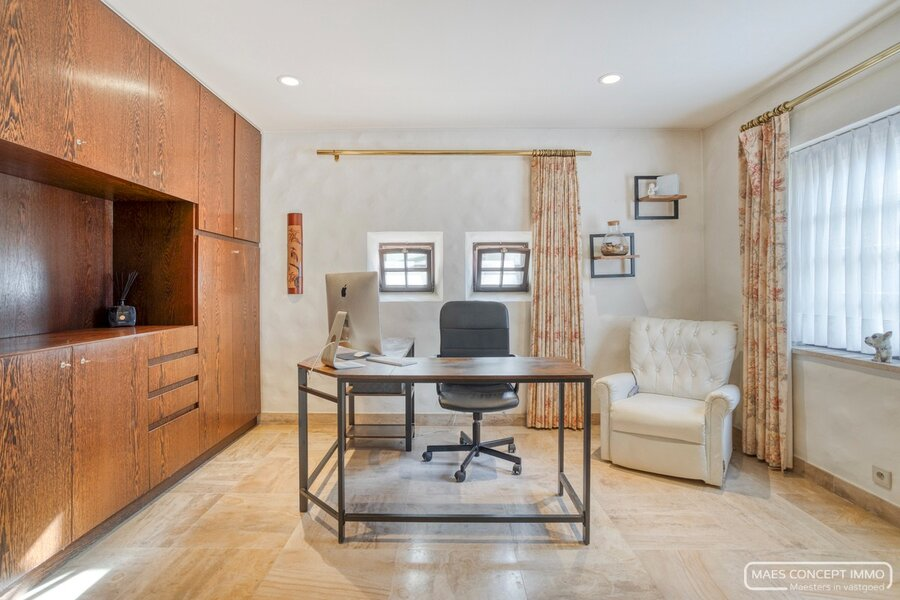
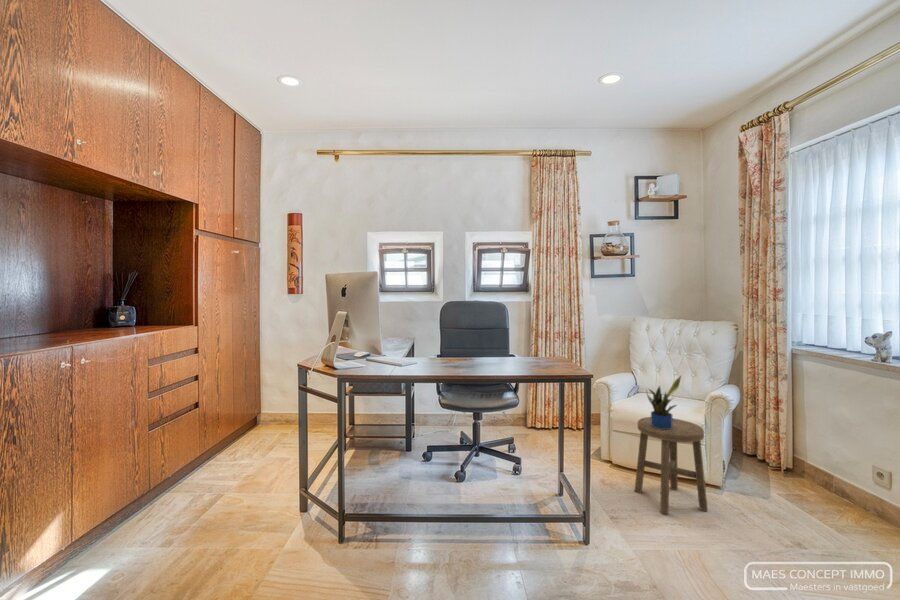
+ potted plant (663, 400)
+ stool (669, 462)
